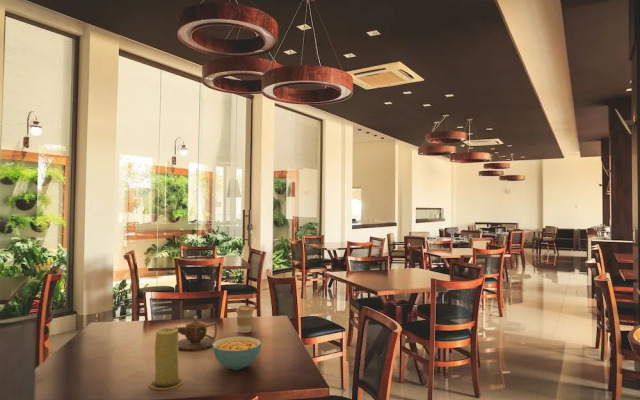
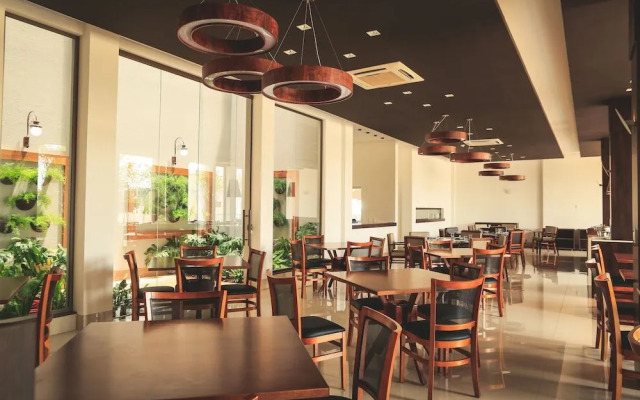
- coffee cup (244, 318)
- cereal bowl (236, 355)
- teapot (195, 329)
- candle (167, 356)
